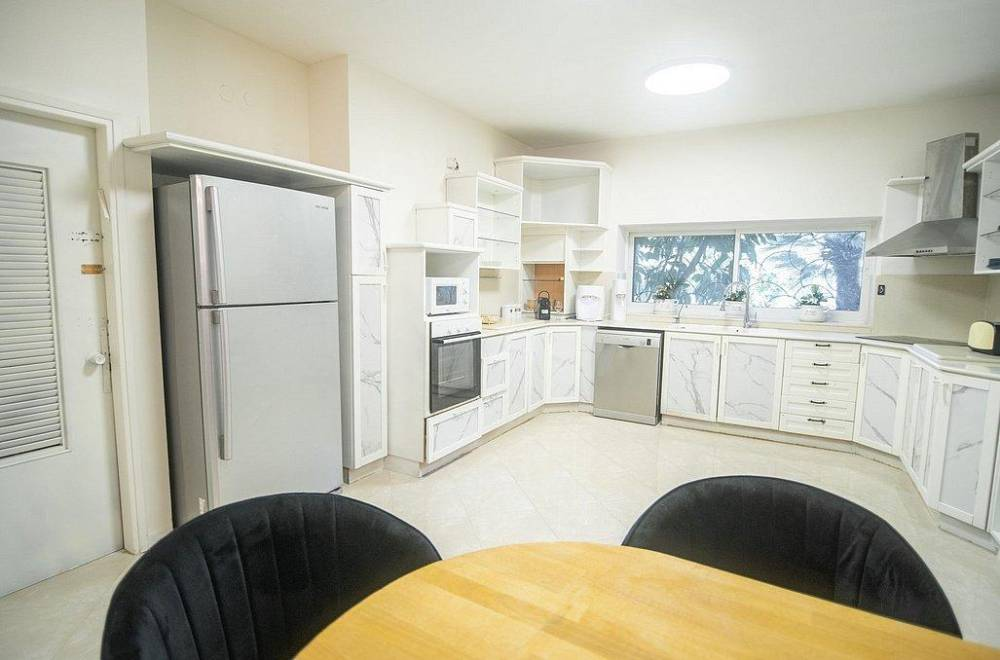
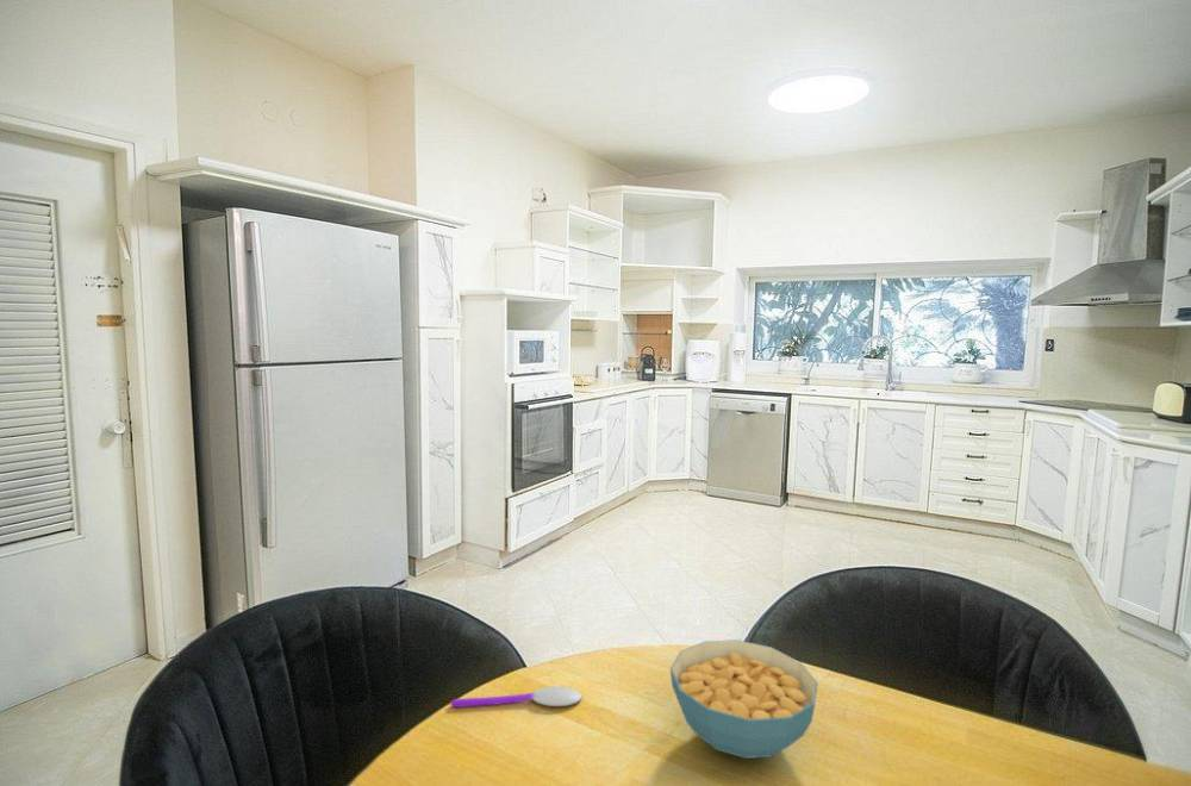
+ cereal bowl (741, 707)
+ spoon (517, 698)
